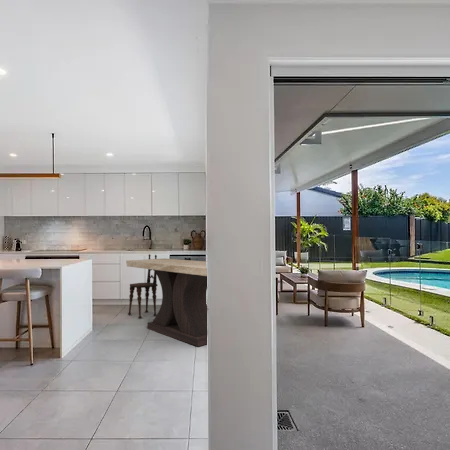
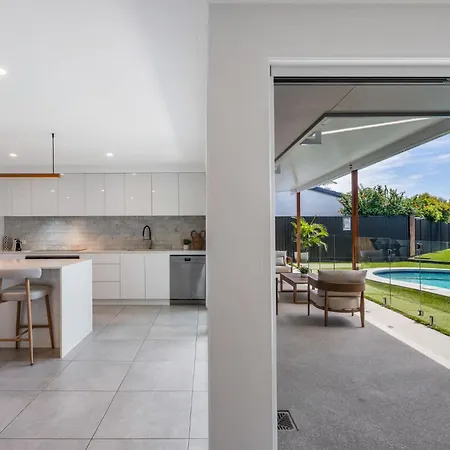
- dining chair (143, 285)
- table (184, 297)
